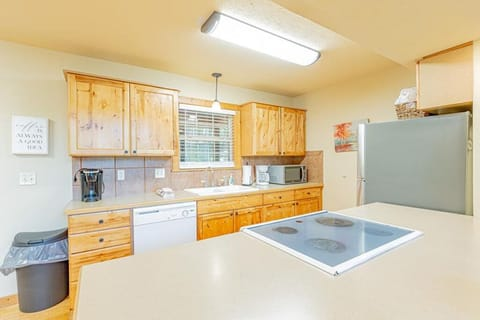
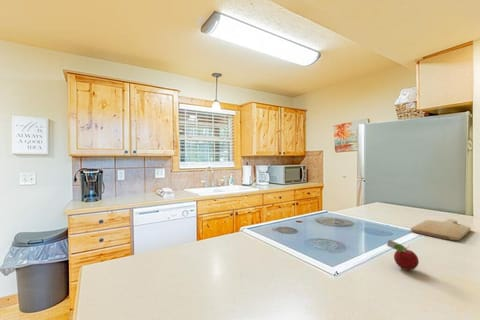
+ fruit (403, 255)
+ chopping board (443, 227)
